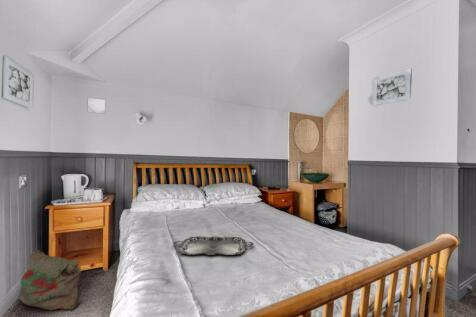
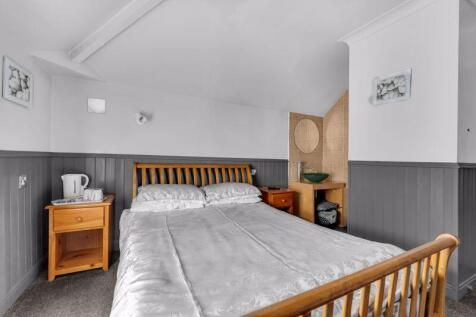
- serving tray (213, 244)
- bag (51, 277)
